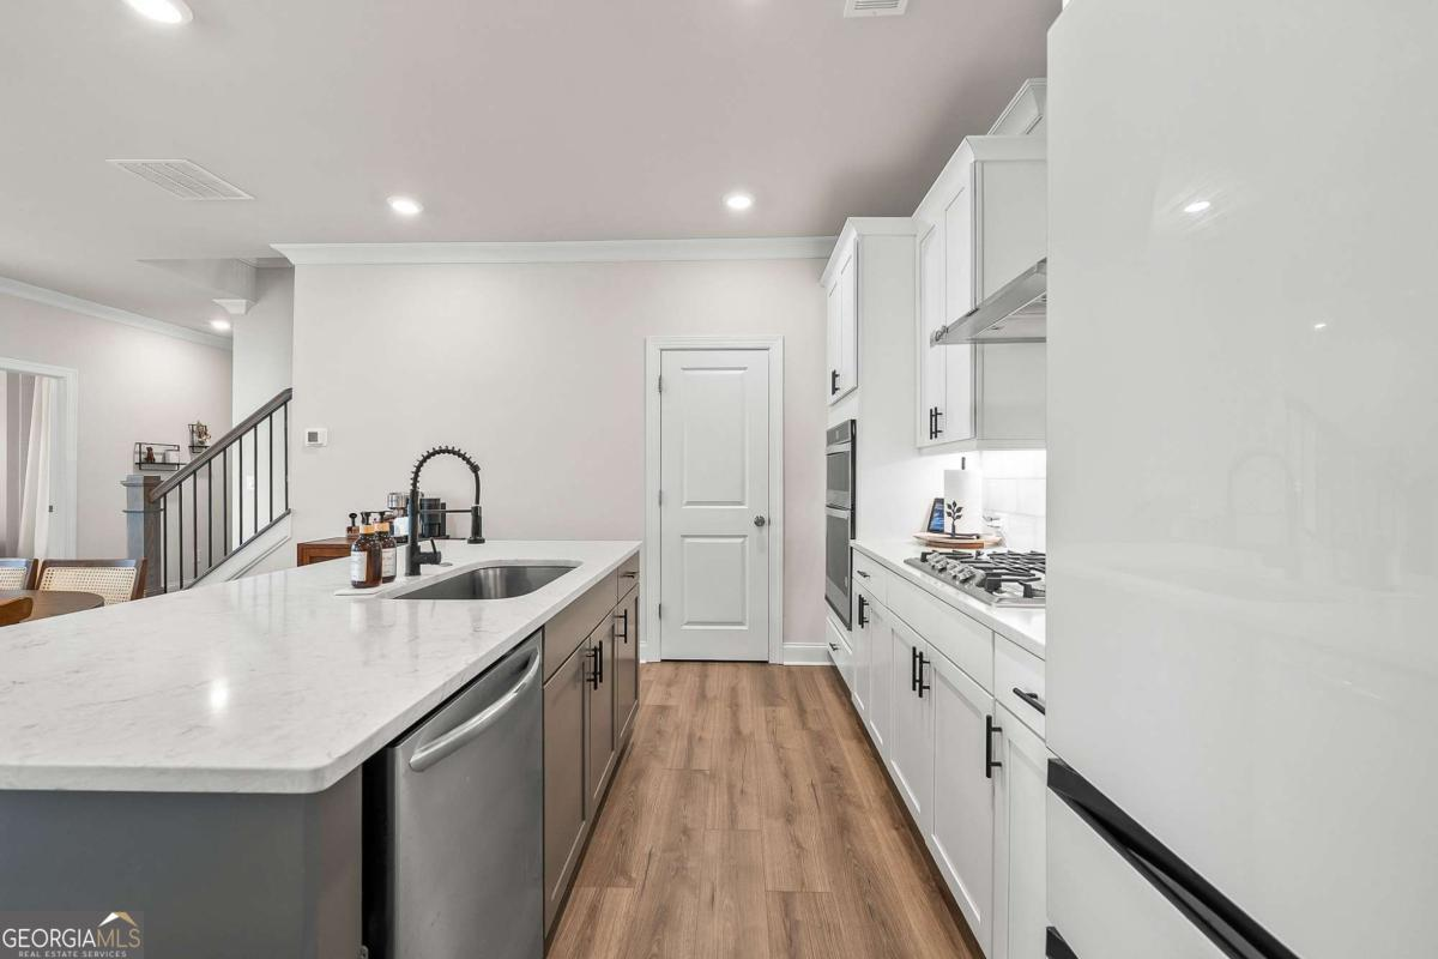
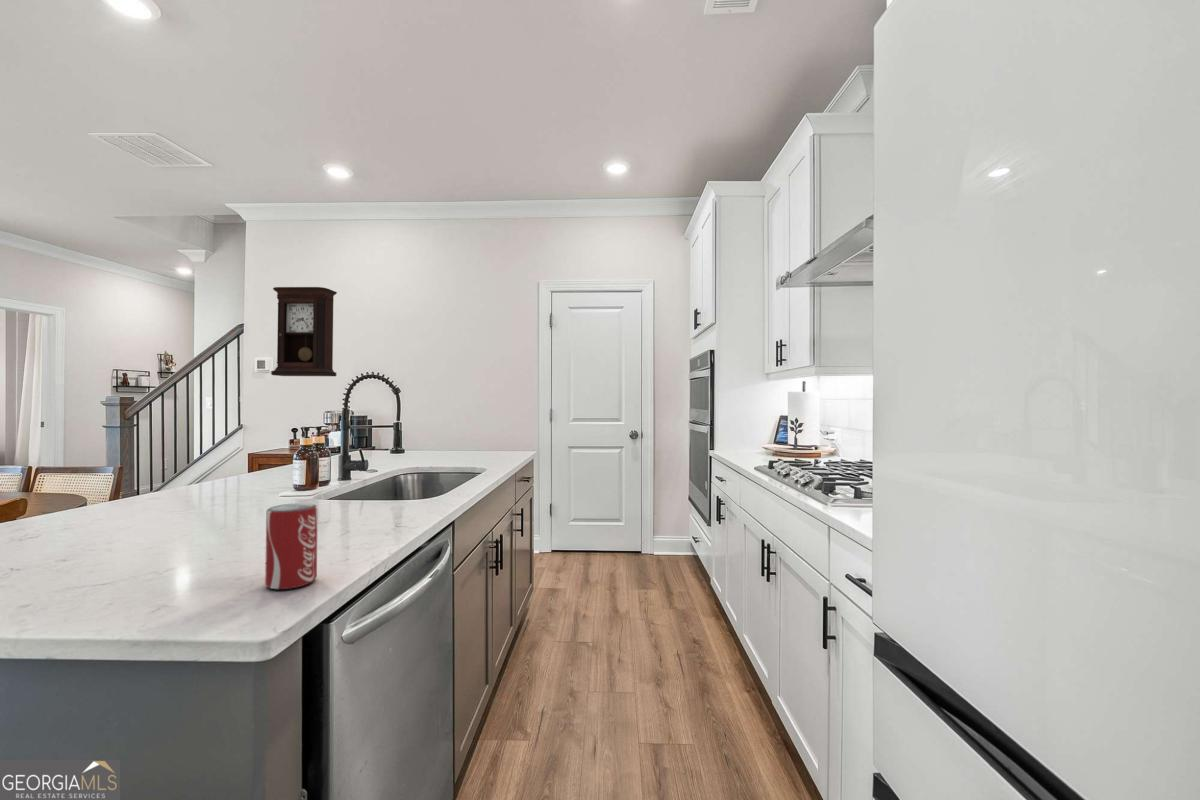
+ beverage can (292, 544)
+ pendulum clock (302, 332)
